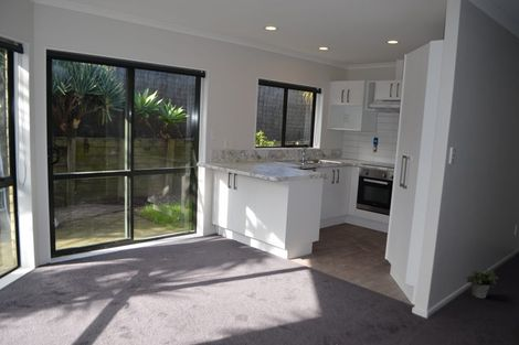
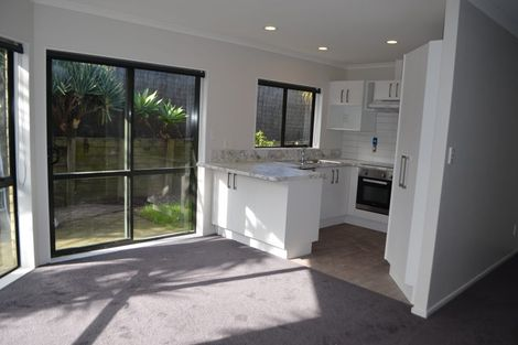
- potted plant (481, 283)
